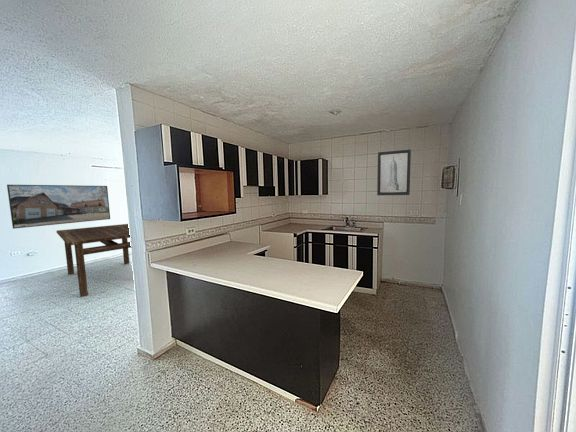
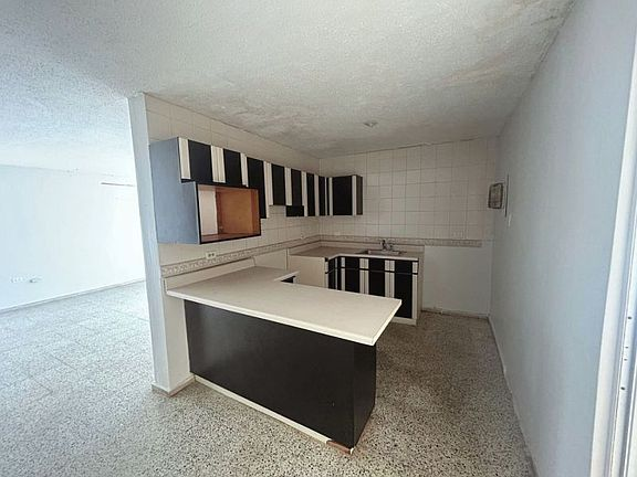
- dining table (105, 251)
- wall art (393, 173)
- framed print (66, 204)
